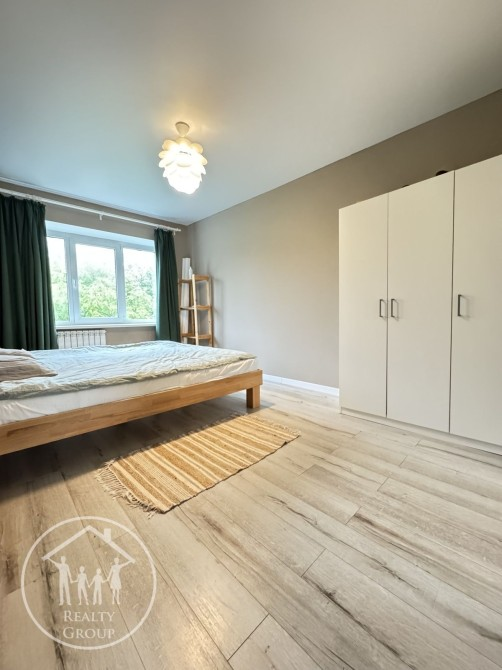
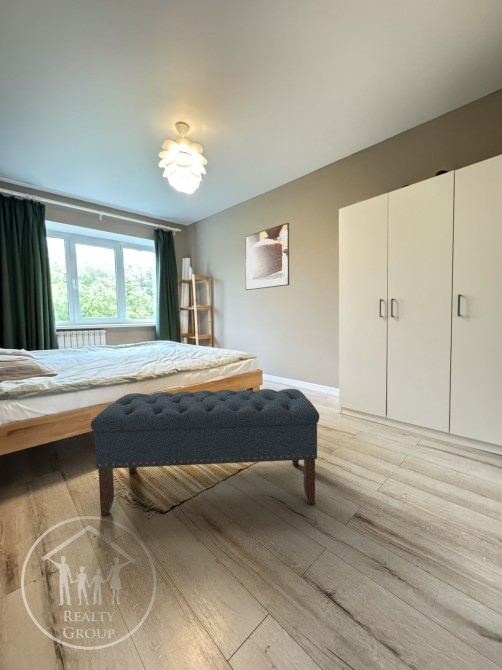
+ bench (212, 441)
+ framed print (265, 259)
